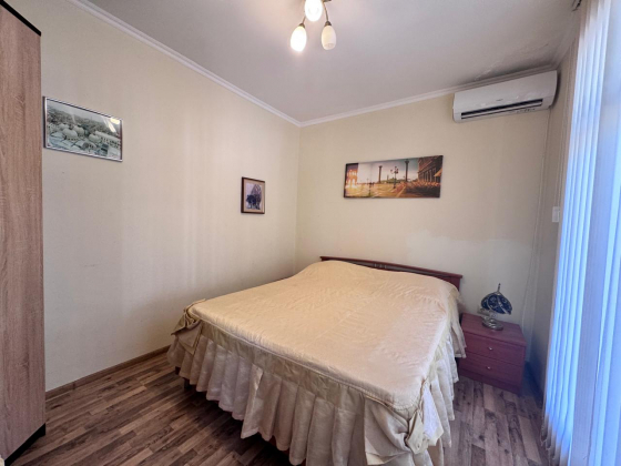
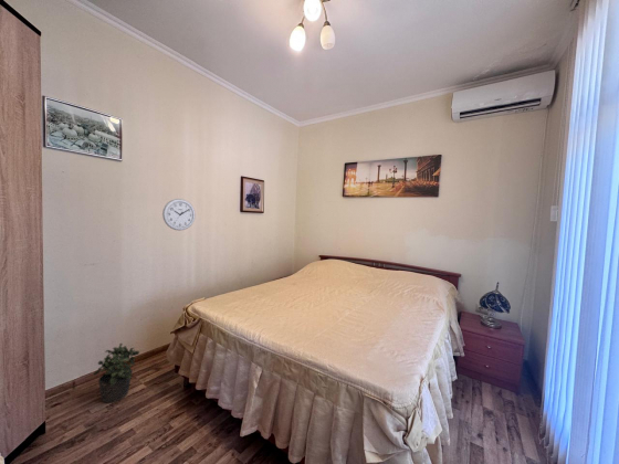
+ wall clock (179, 214)
+ potted plant (117, 369)
